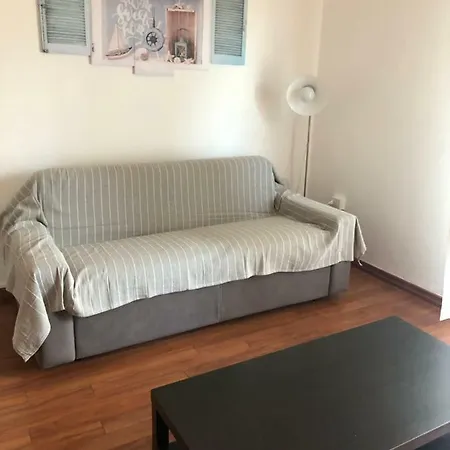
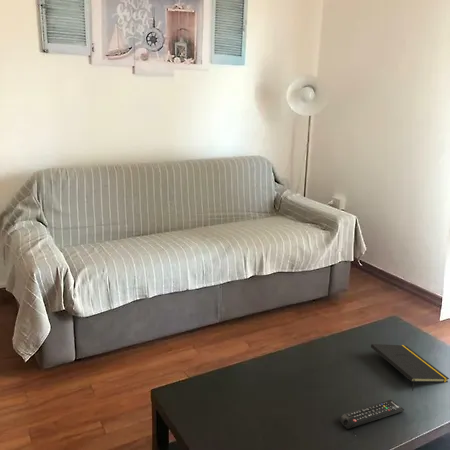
+ remote control (373, 413)
+ notepad (408, 362)
